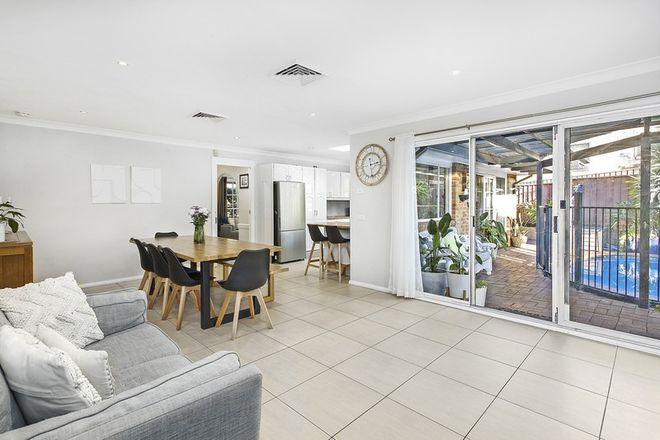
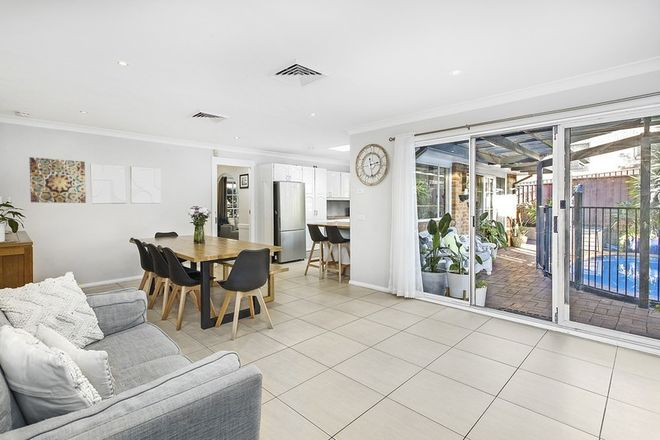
+ wall art (58, 181)
